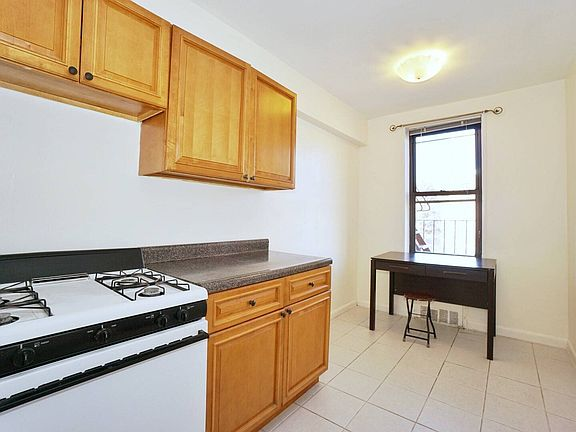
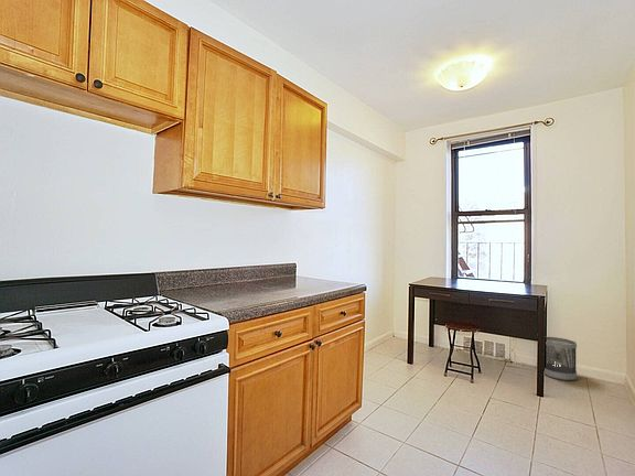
+ wastebasket (558, 357)
